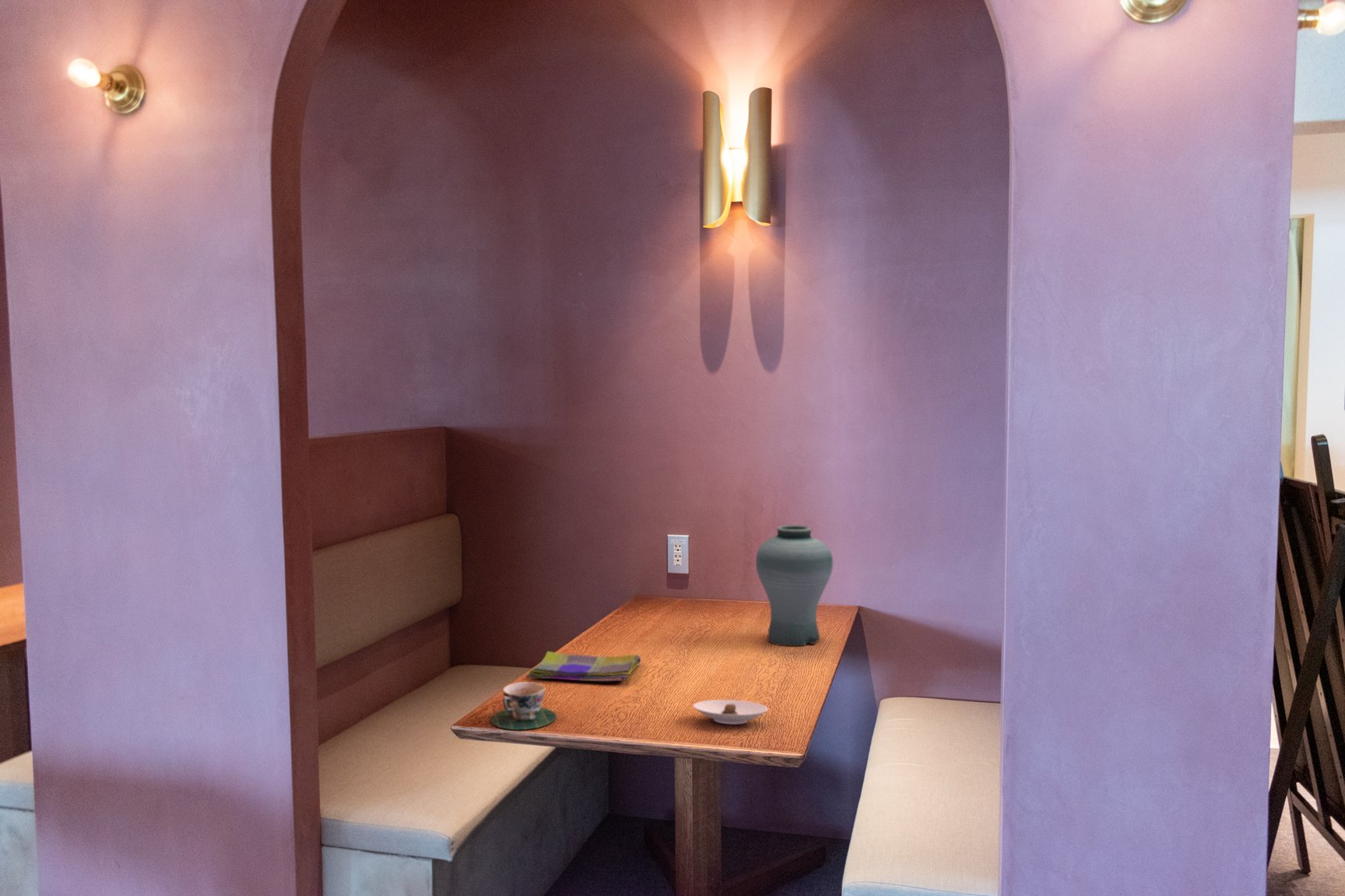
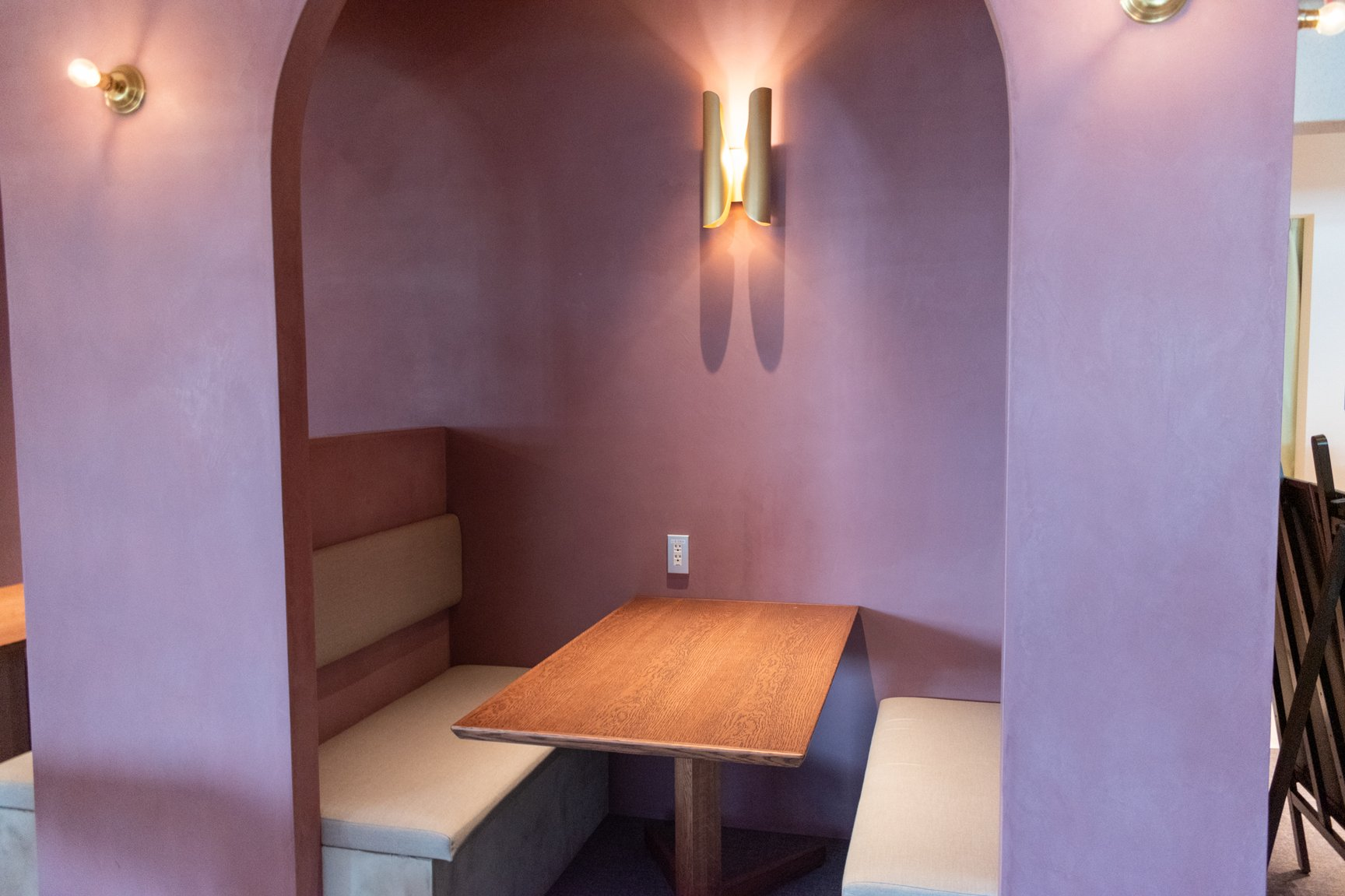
- saucer (730, 712)
- teacup (523, 702)
- vase (794, 583)
- dish towel (586, 665)
